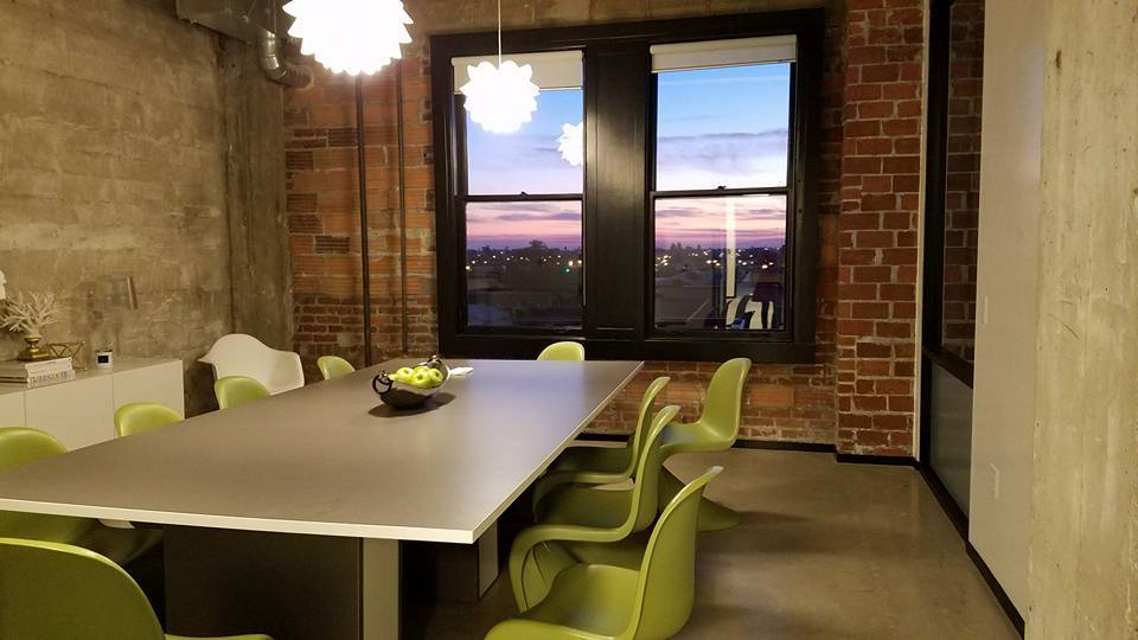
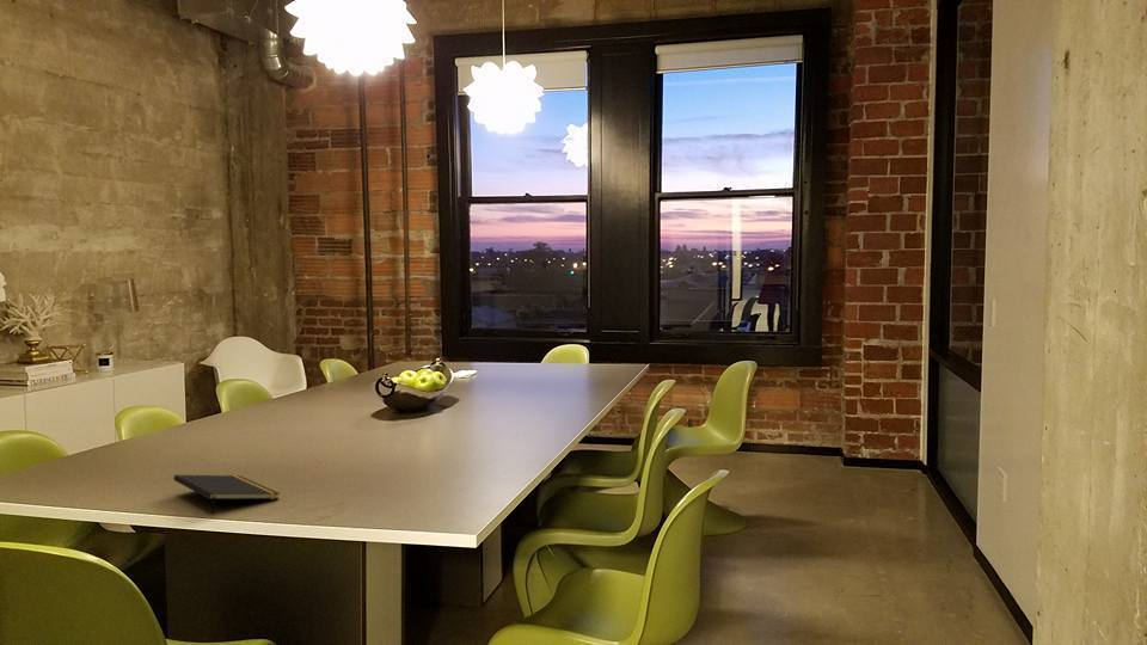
+ notepad (226, 486)
